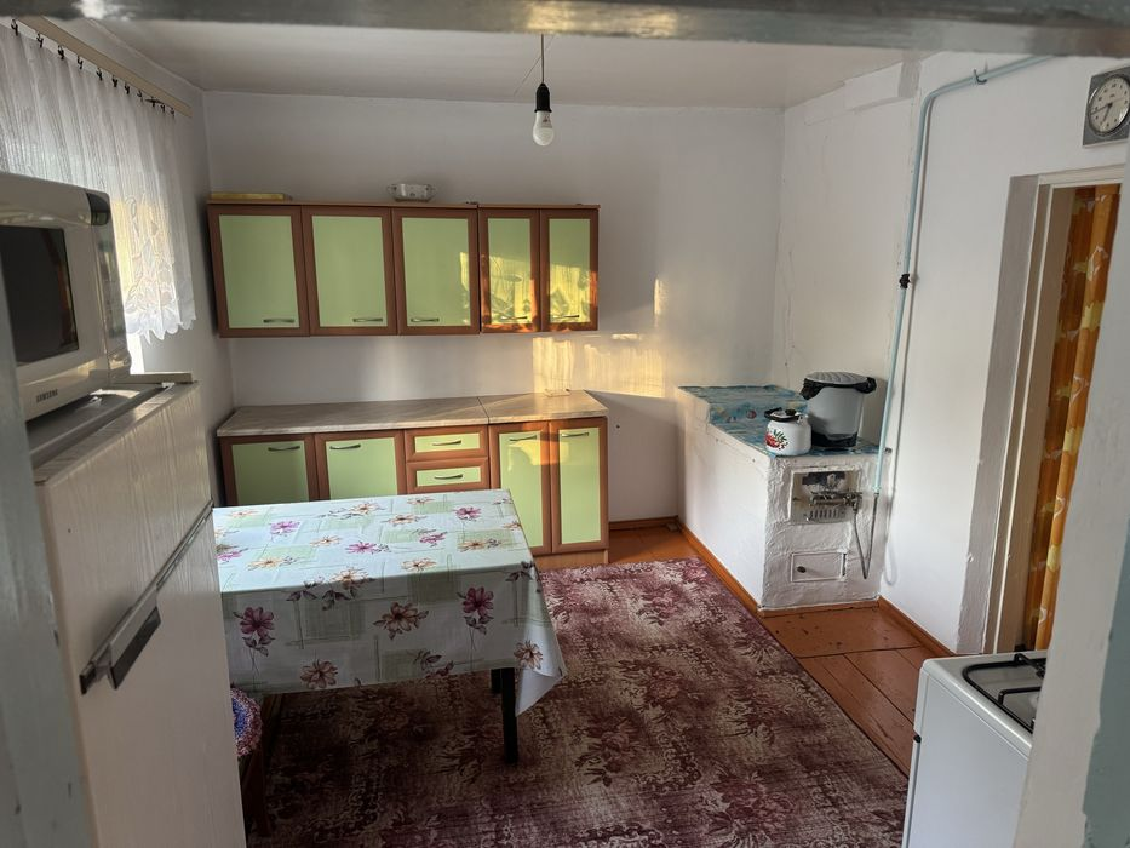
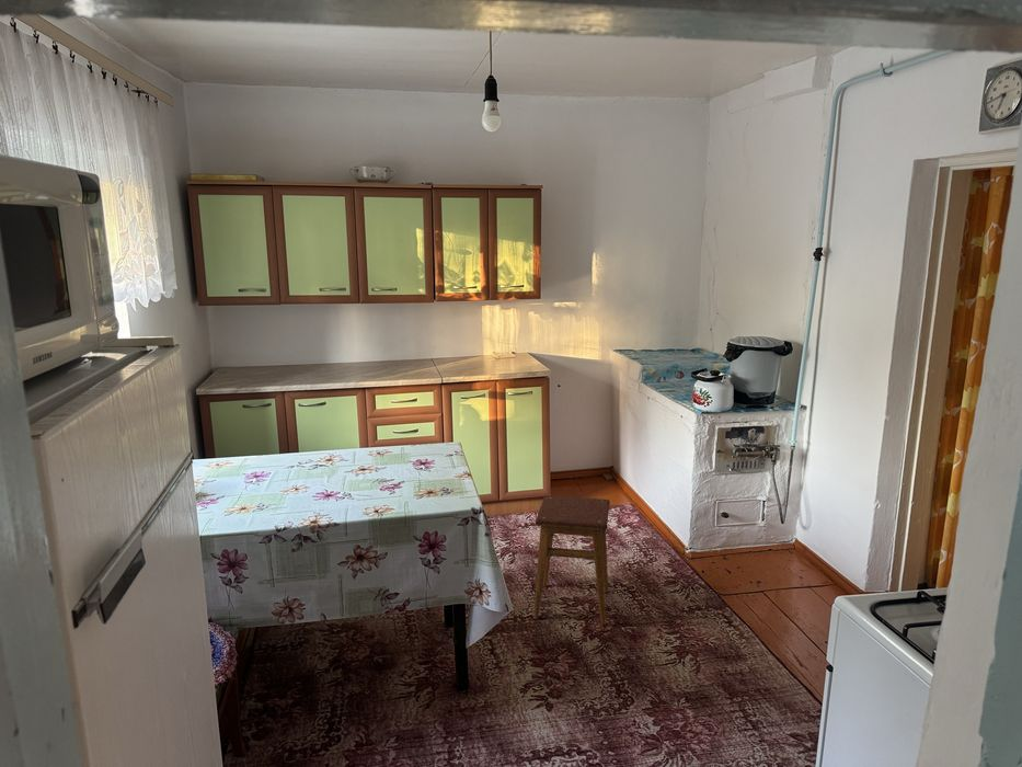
+ stool (573, 557)
